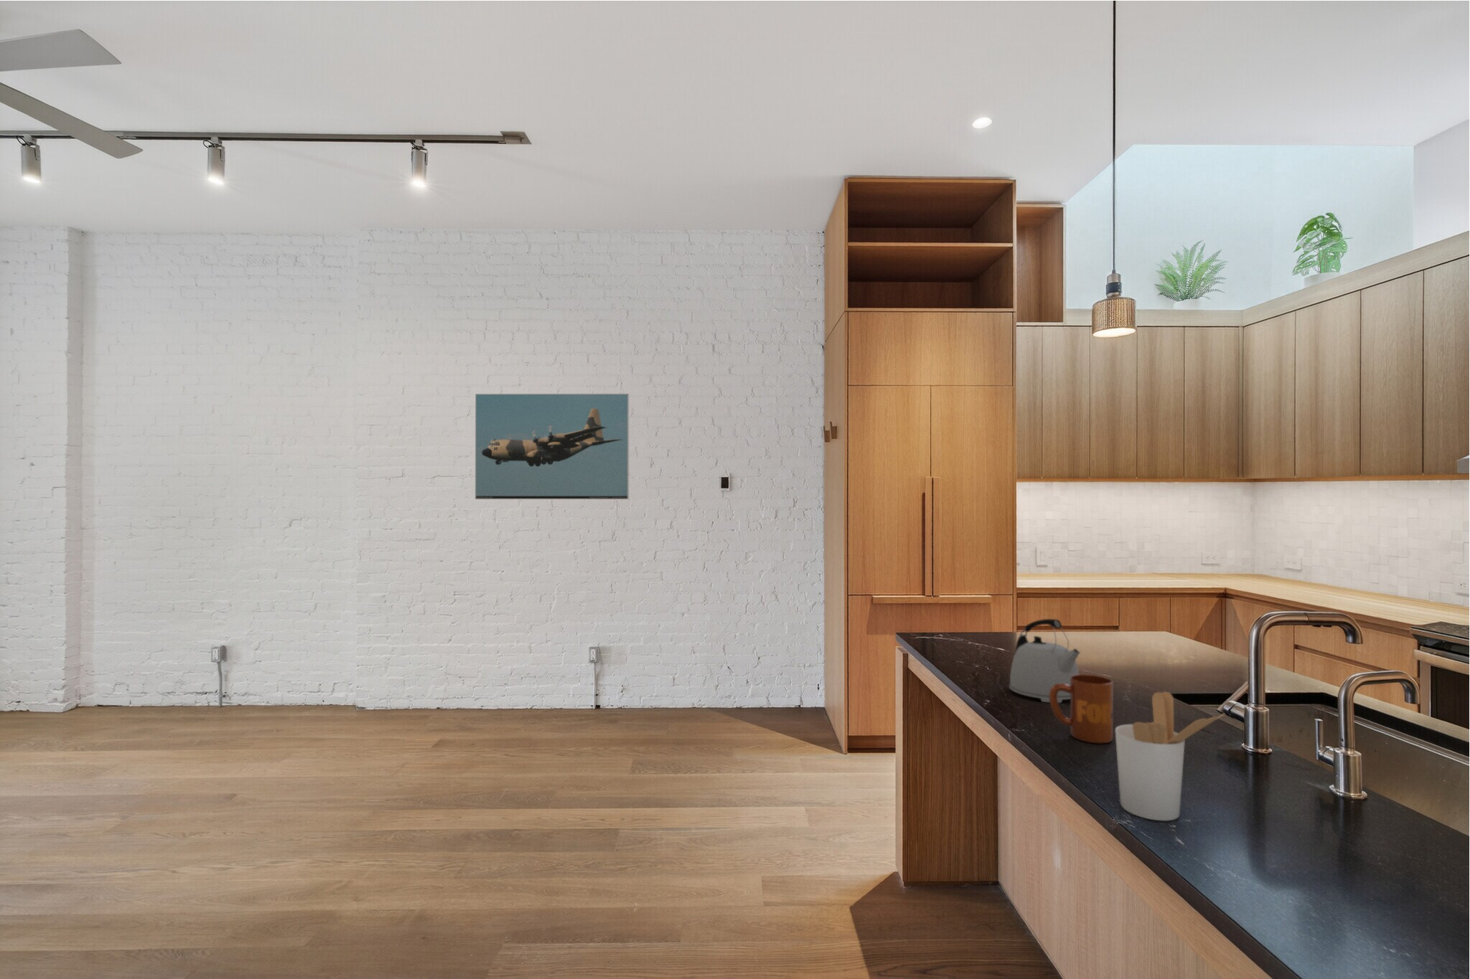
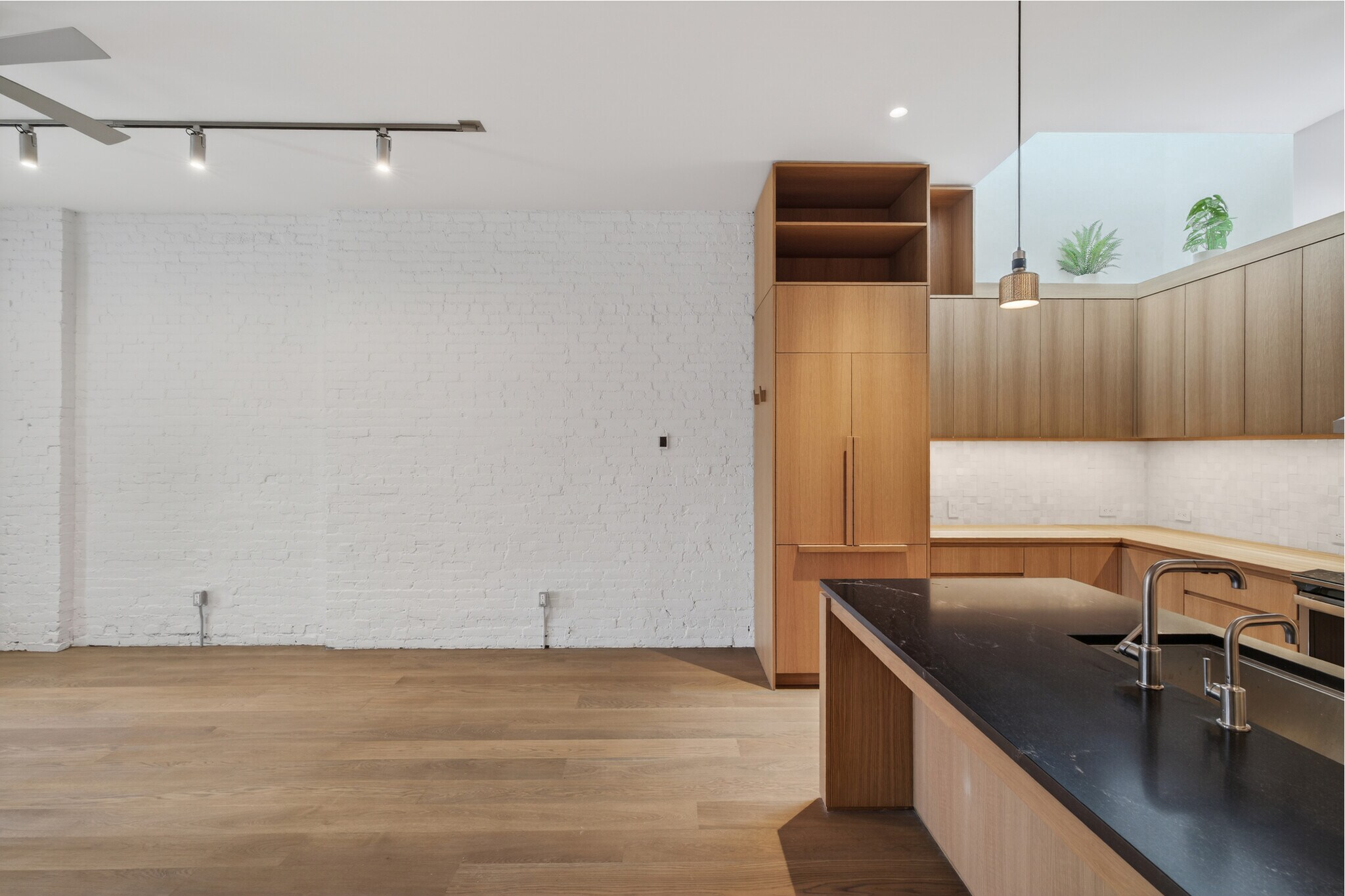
- kettle (1046, 654)
- mug (1080, 707)
- utensil holder (1167, 757)
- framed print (552, 446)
